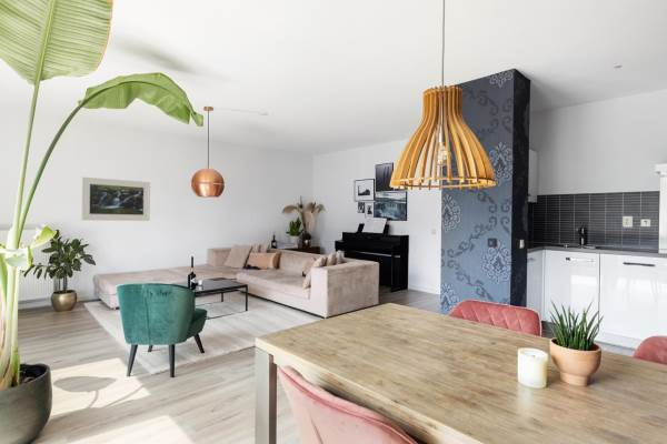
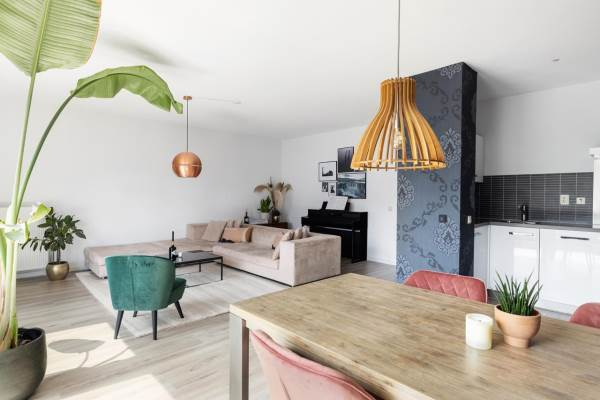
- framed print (117, 200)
